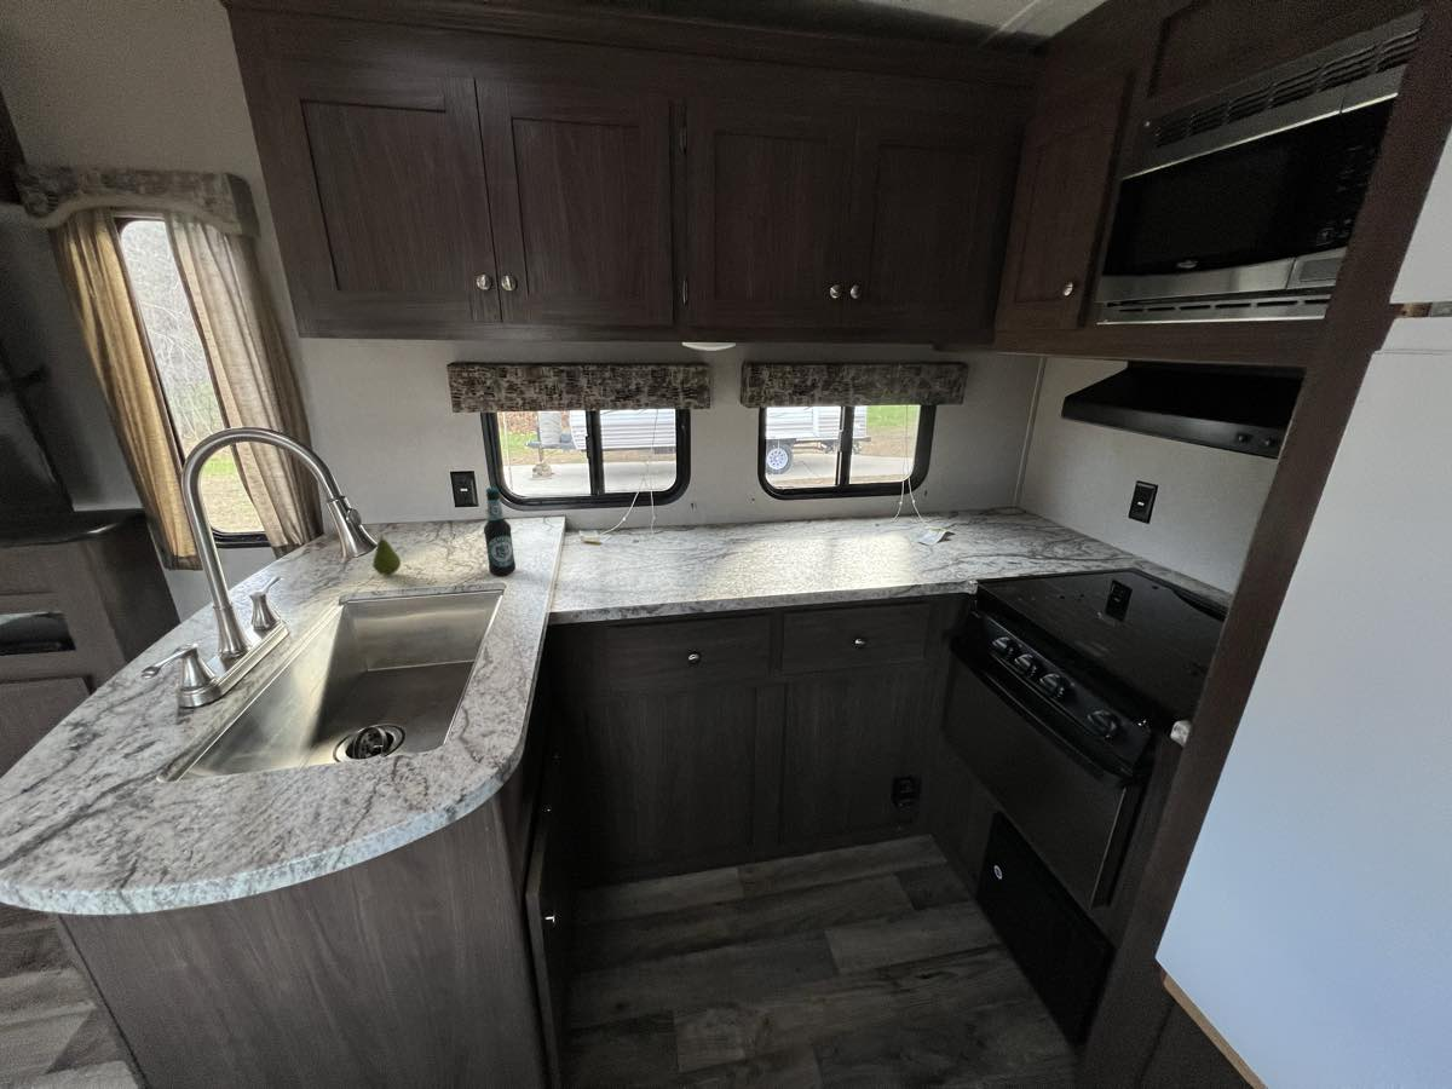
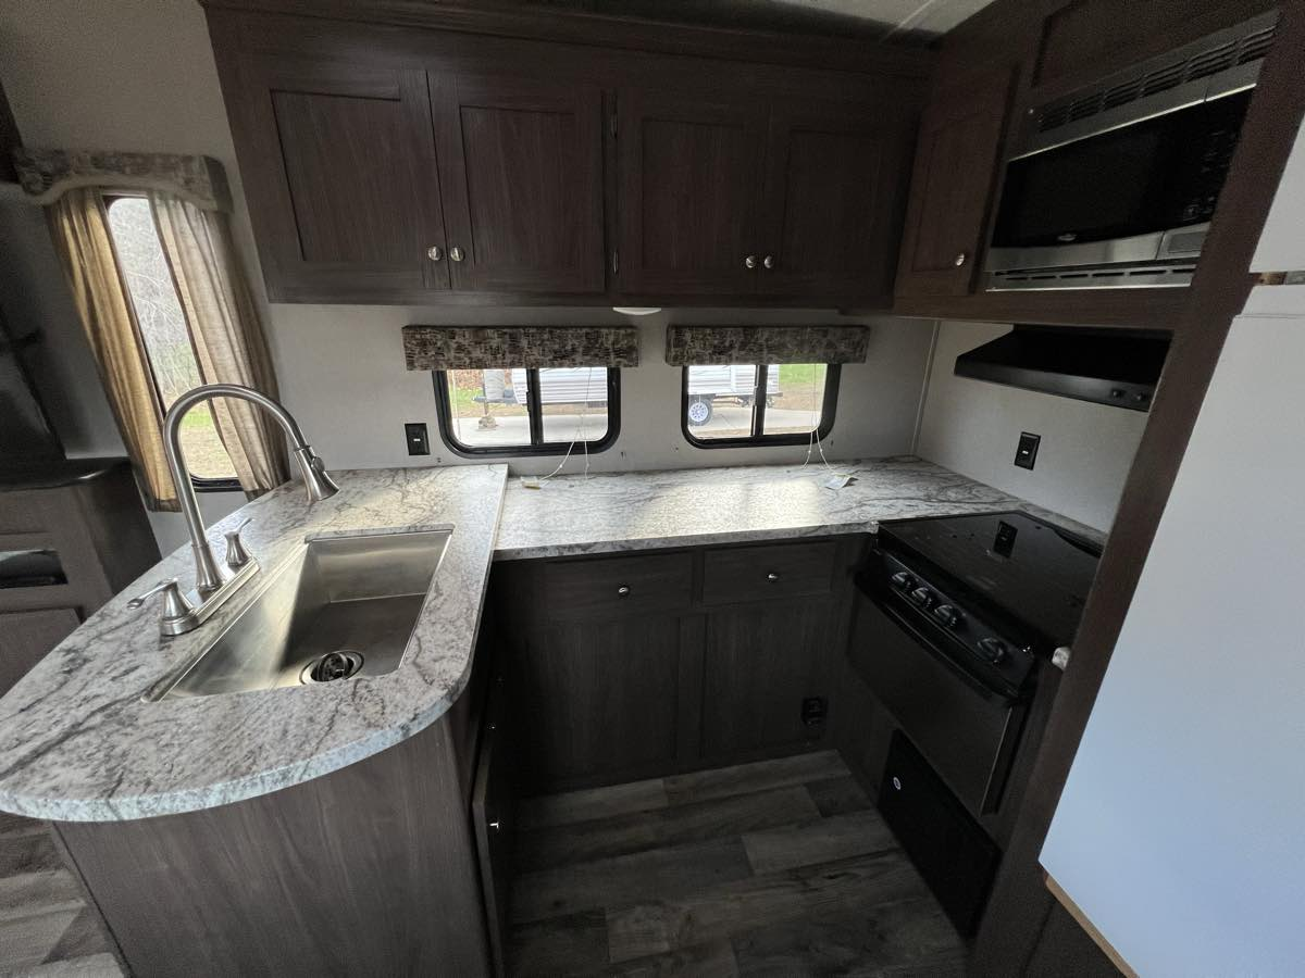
- fruit (385, 553)
- bottle (497, 531)
